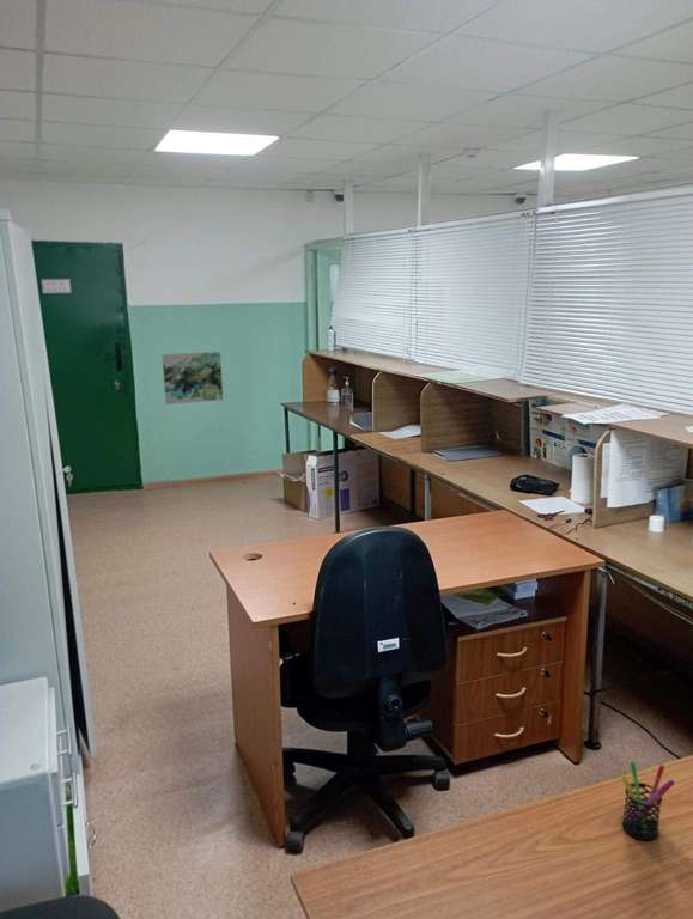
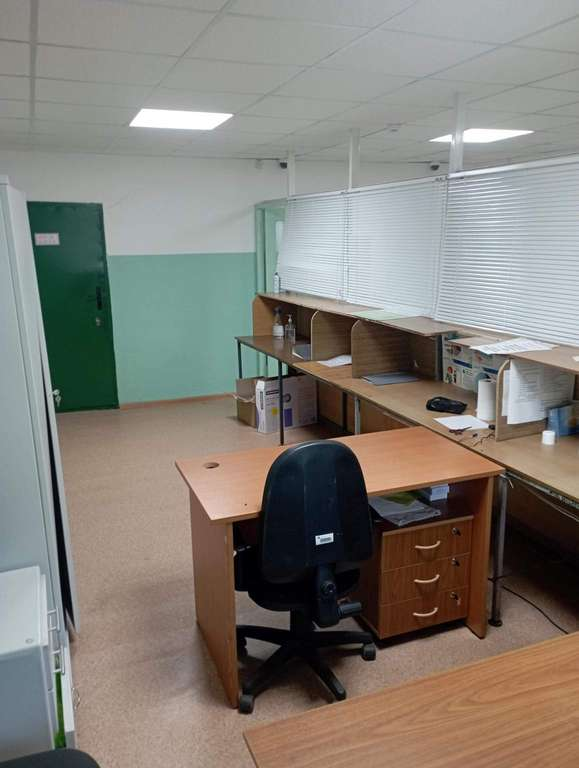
- pen holder (643, 795)
- wall art (193, 377)
